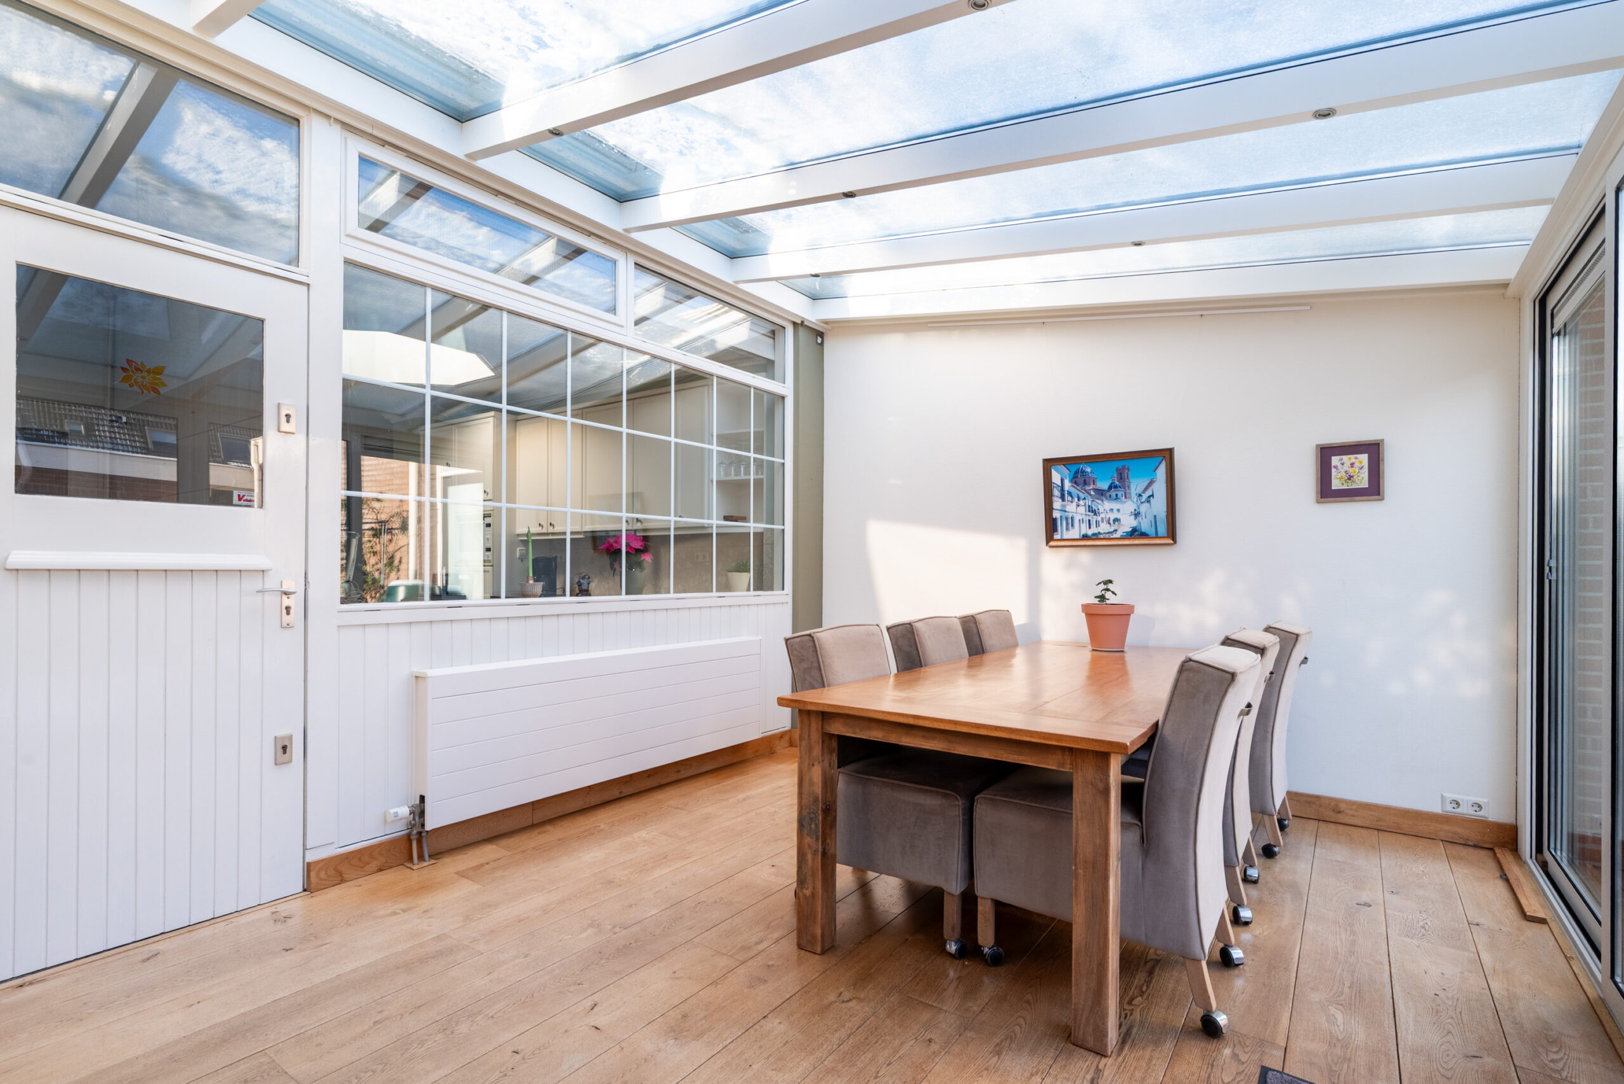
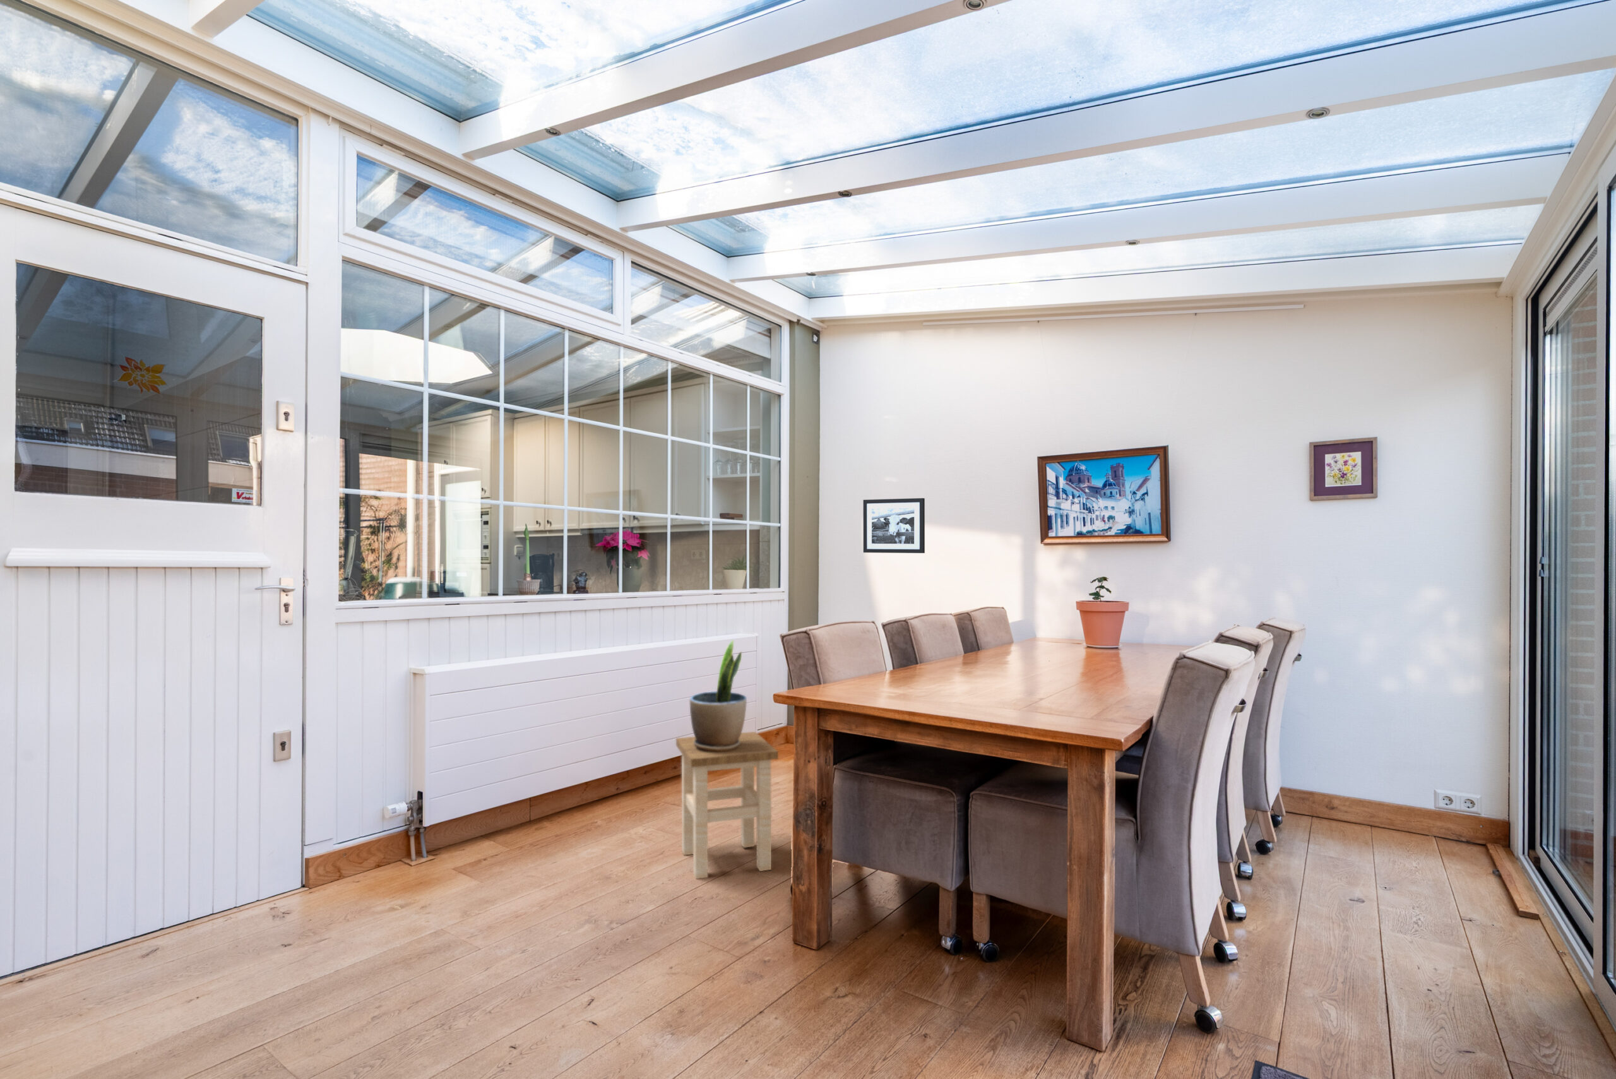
+ picture frame (893, 526)
+ stool (725, 798)
+ potted plant (718, 695)
